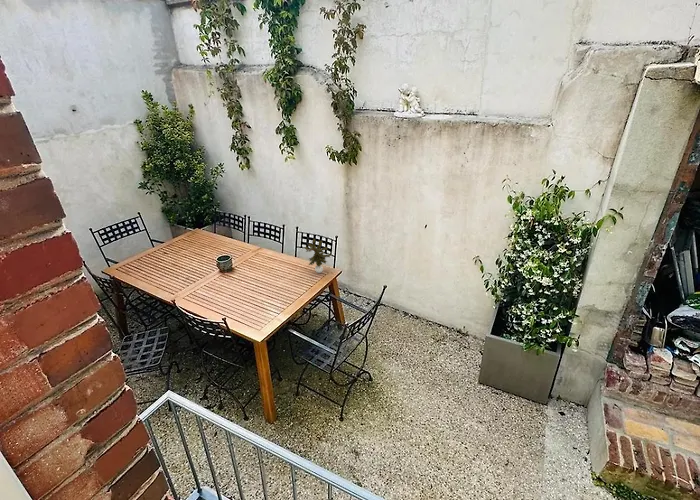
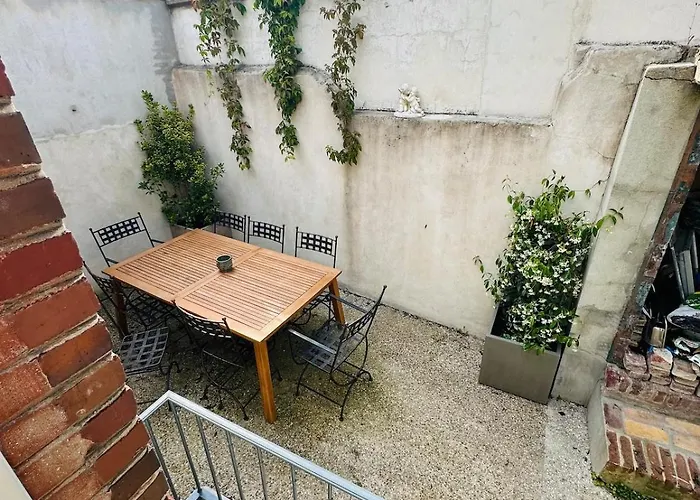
- potted plant (316, 256)
